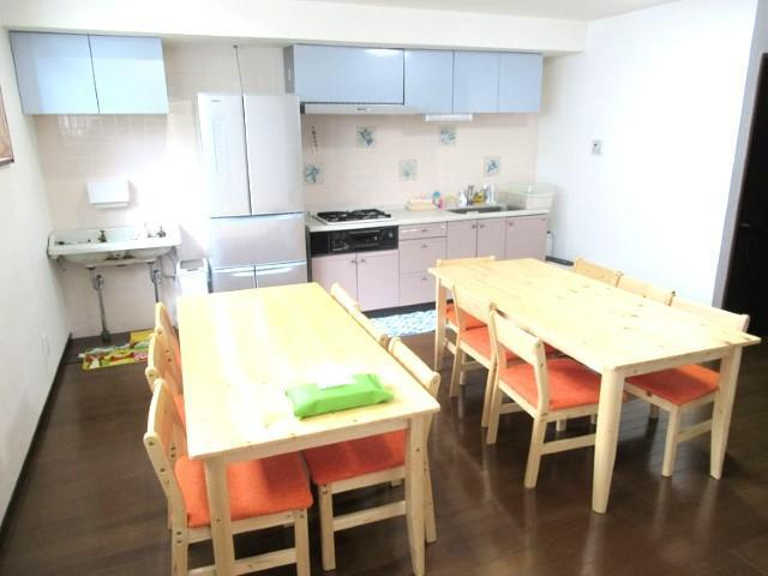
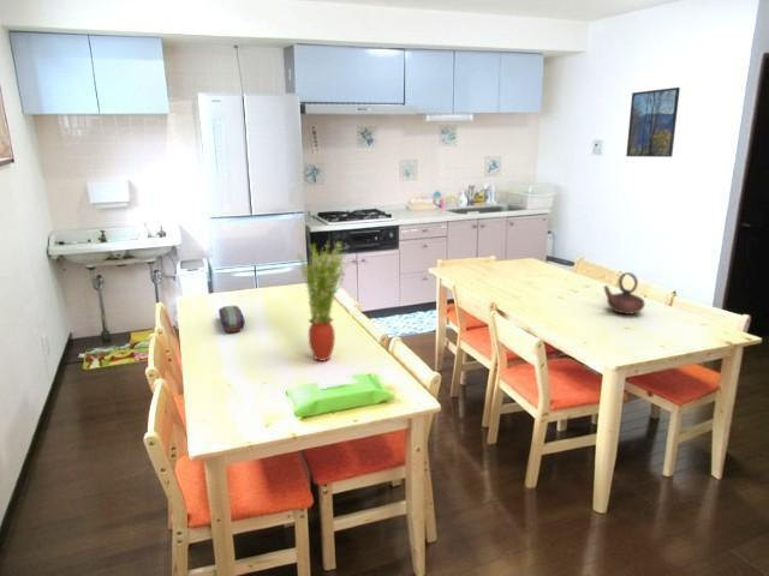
+ pencil case (231, 317)
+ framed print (651, 124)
+ potted plant (324, 299)
+ teapot (622, 293)
